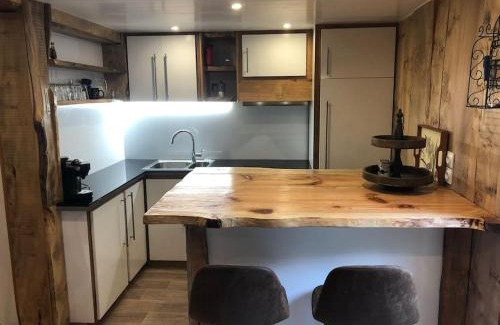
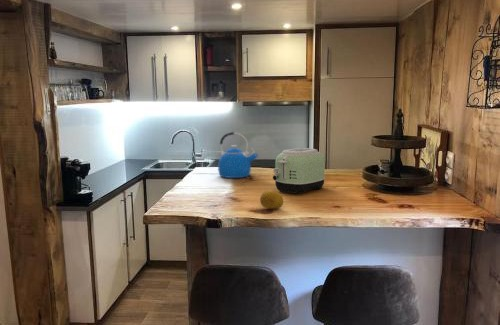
+ fruit (271, 199)
+ toaster (298, 170)
+ kettle (238, 154)
